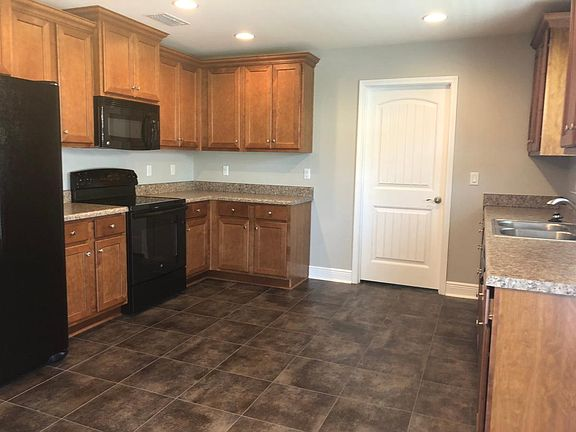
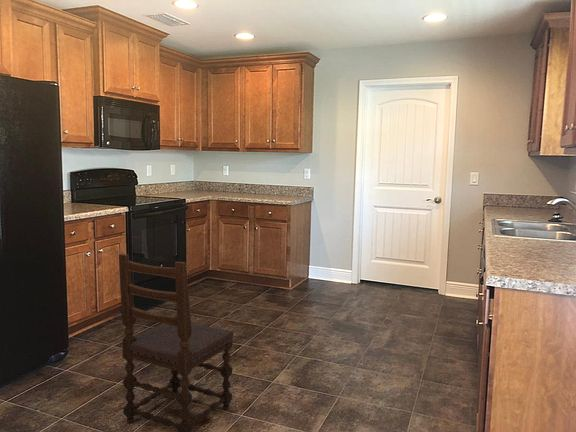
+ chair (178, 335)
